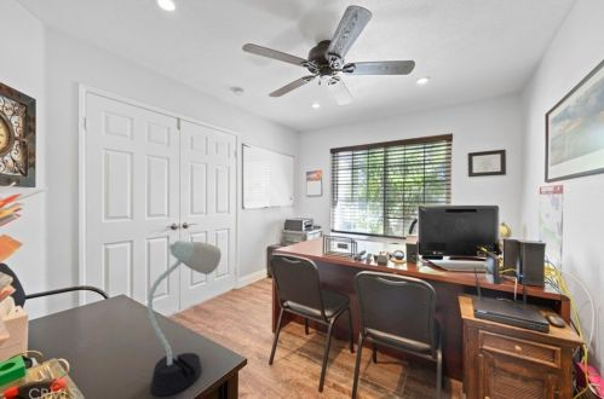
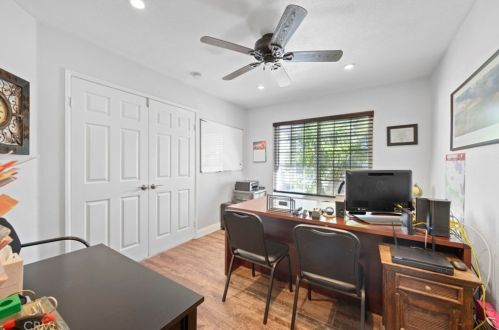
- desk lamp (154, 317)
